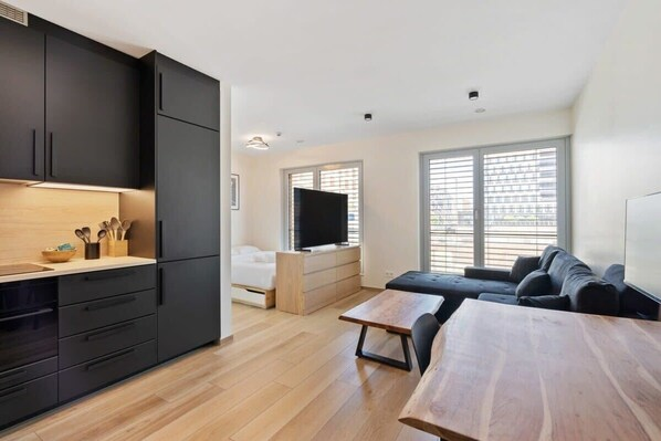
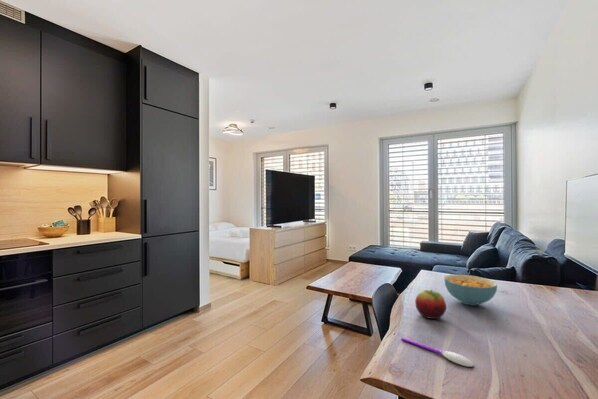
+ fruit (430, 303)
+ cereal bowl (469, 291)
+ spoon (434, 349)
